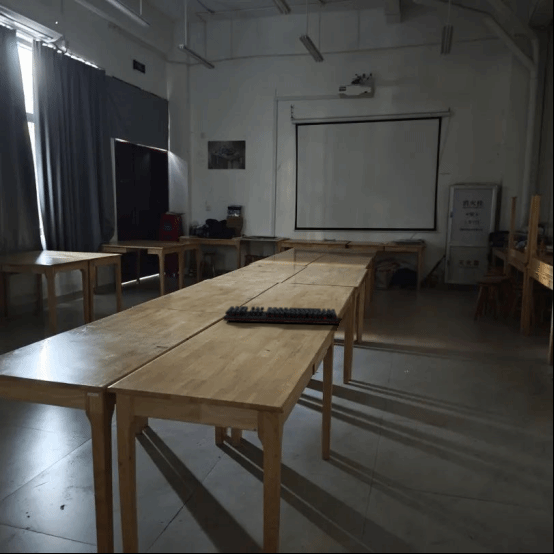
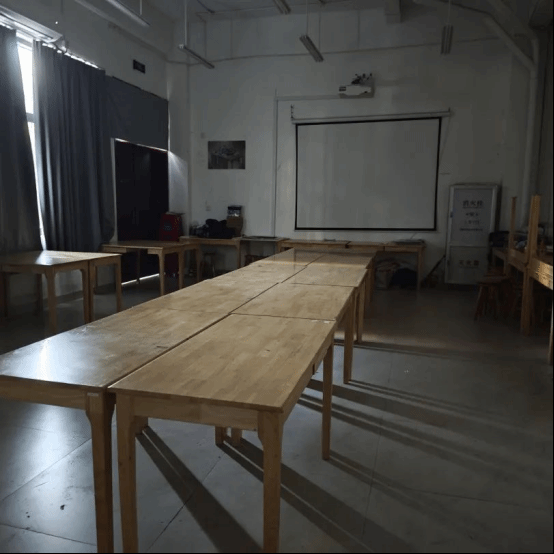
- keyboard (281, 314)
